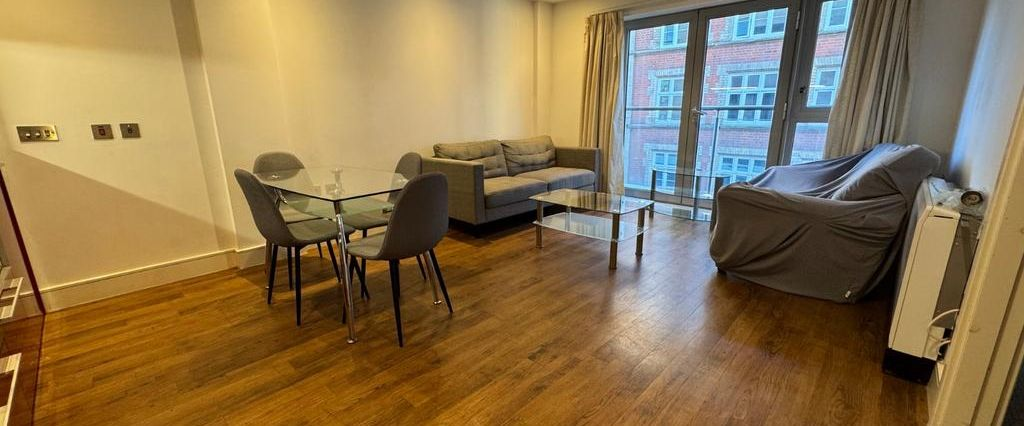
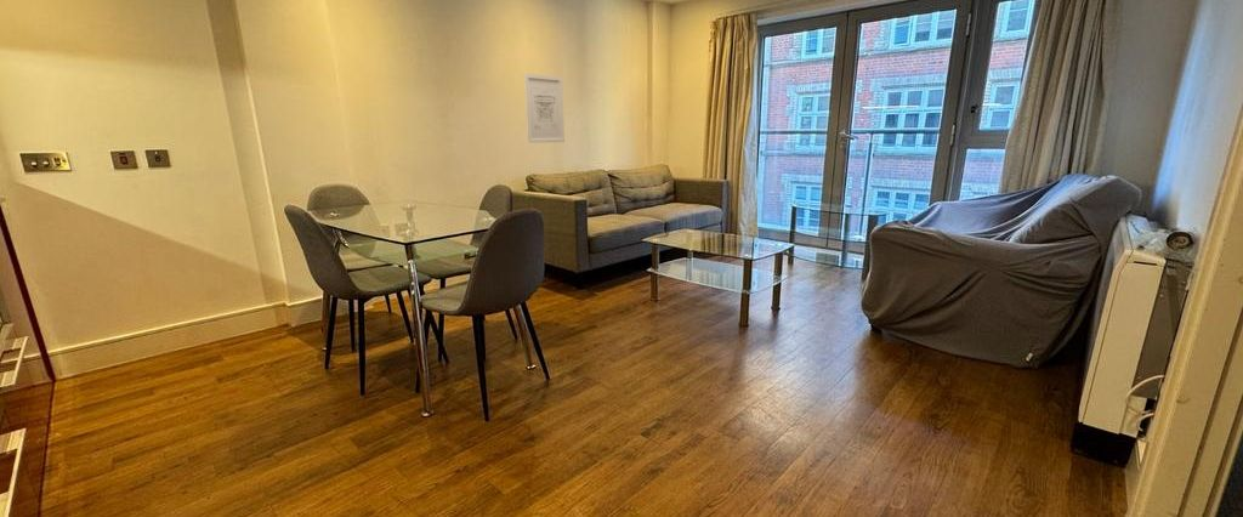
+ wall art (545, 109)
